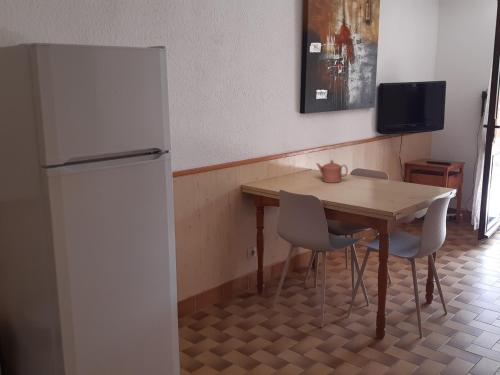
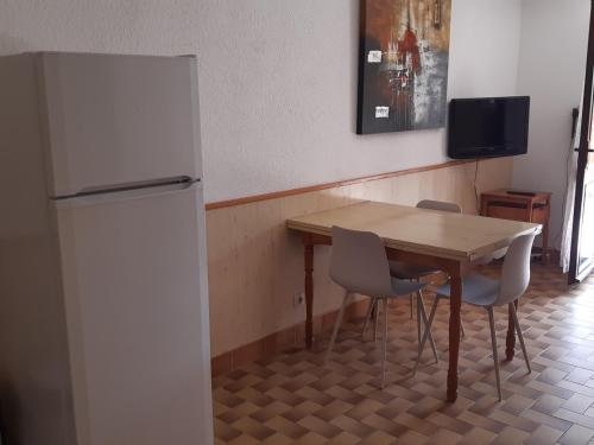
- teapot (331, 170)
